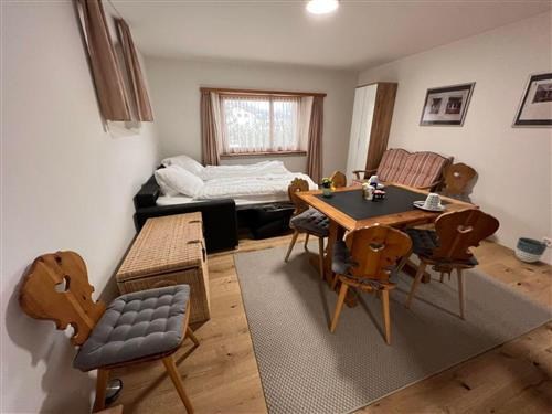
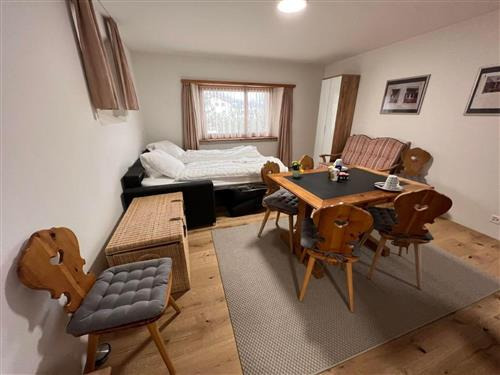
- planter (528, 251)
